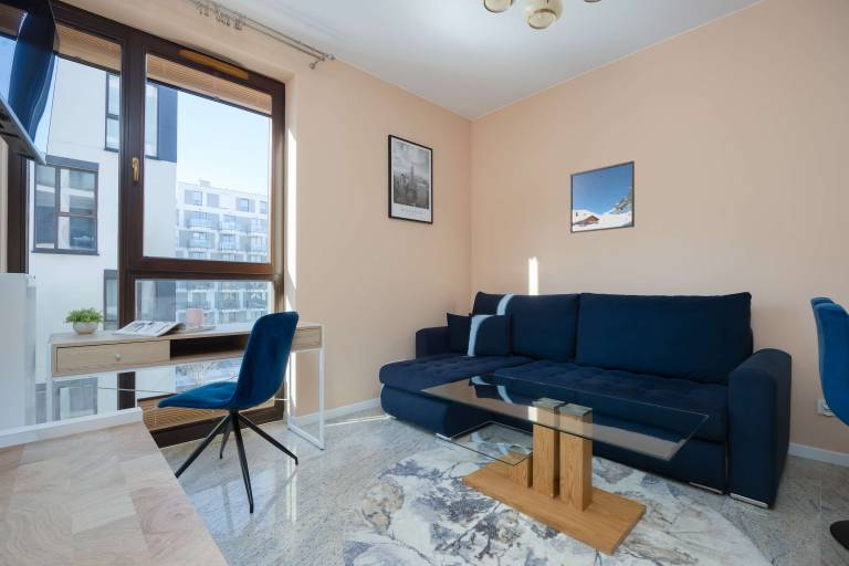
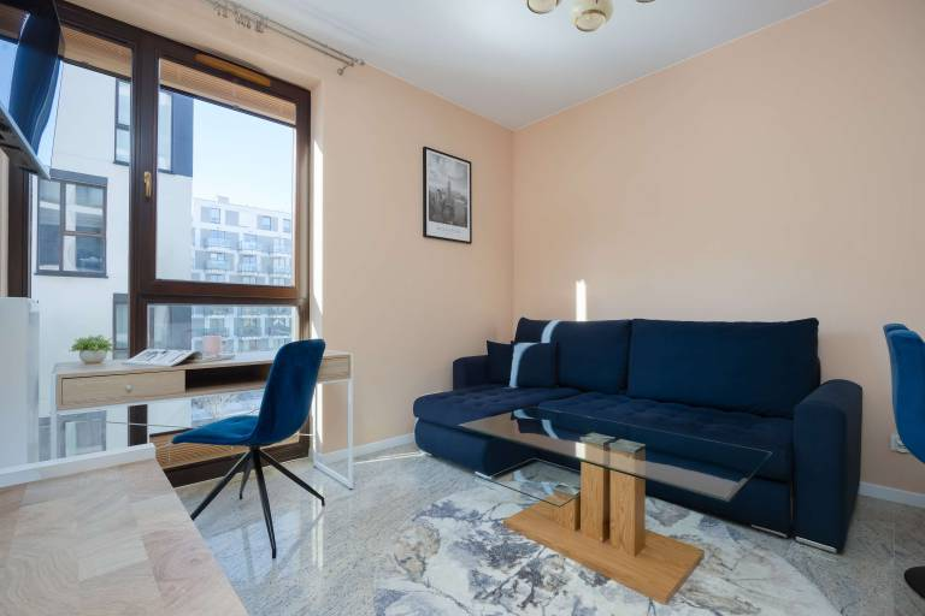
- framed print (600, 199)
